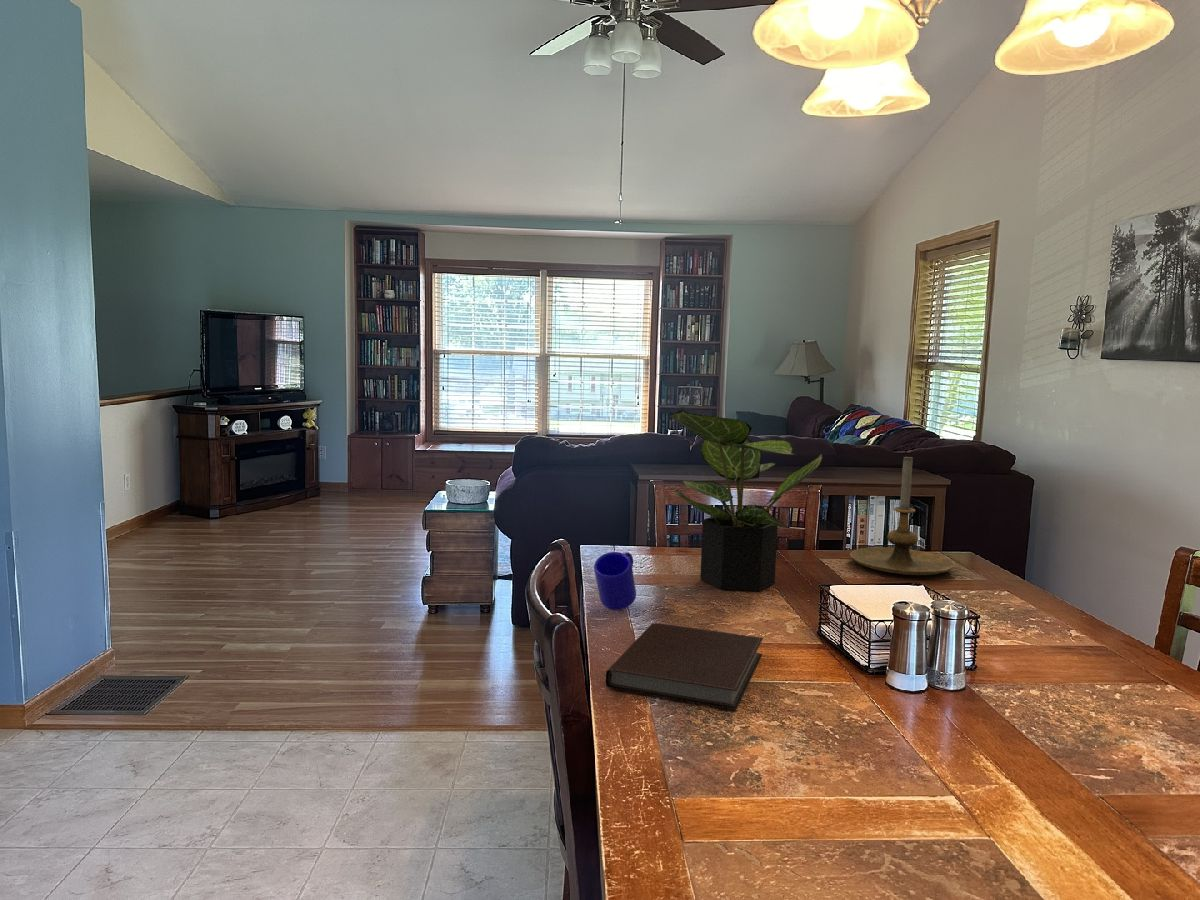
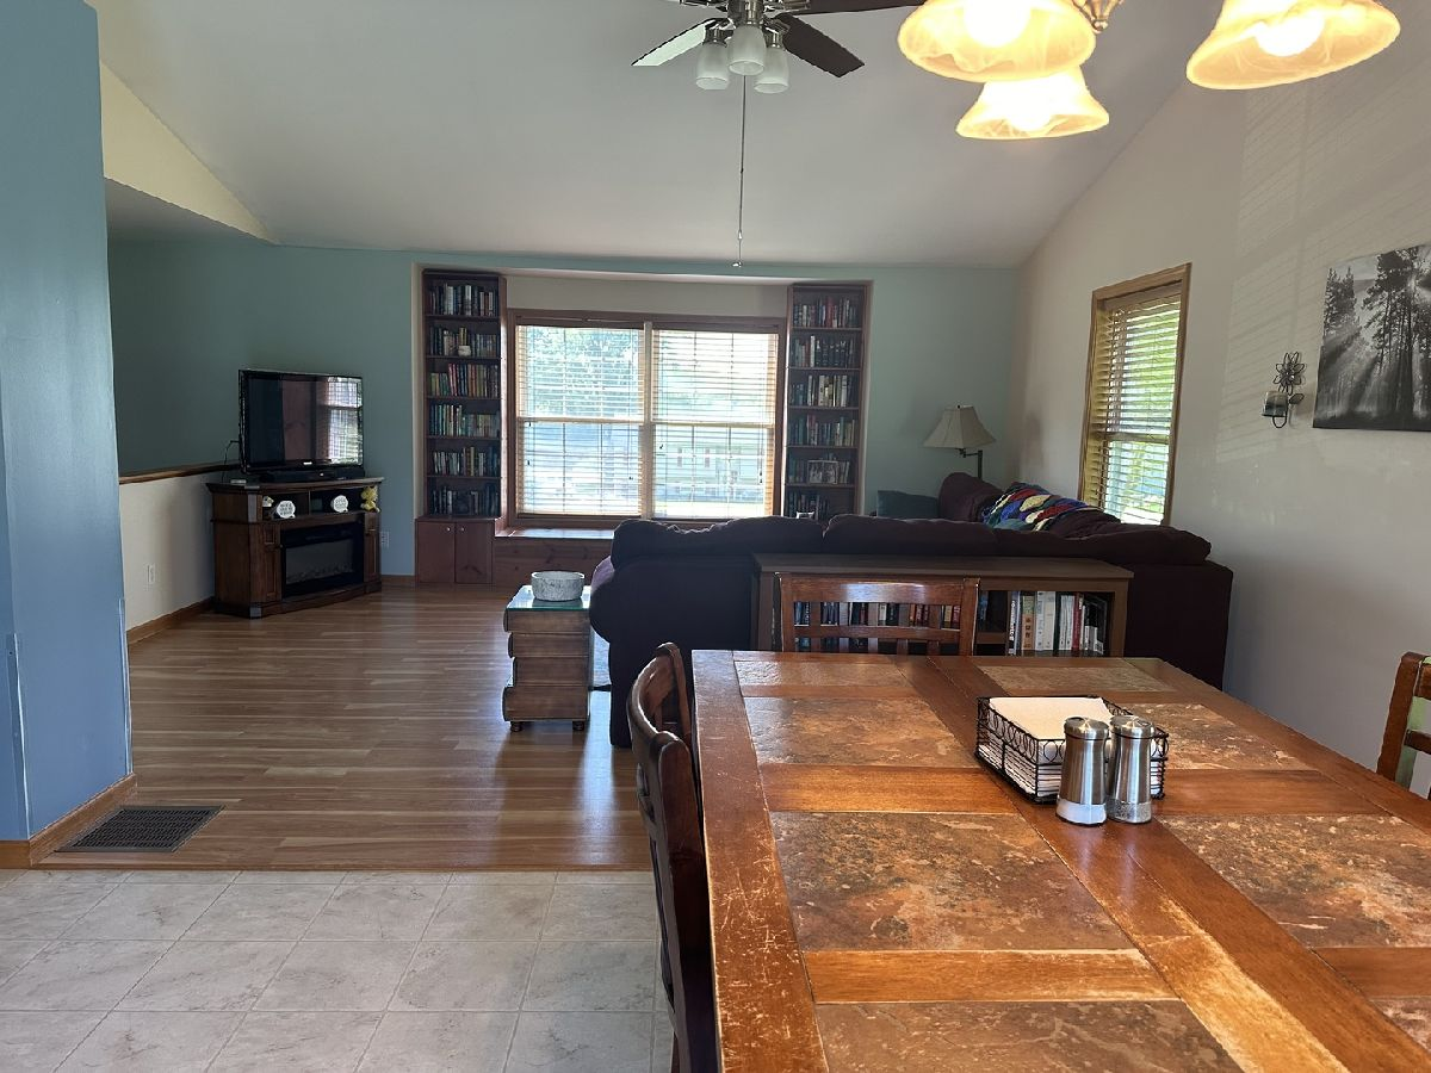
- potted plant (726, 494)
- candle holder (904, 511)
- notebook (688, 661)
- mug (616, 579)
